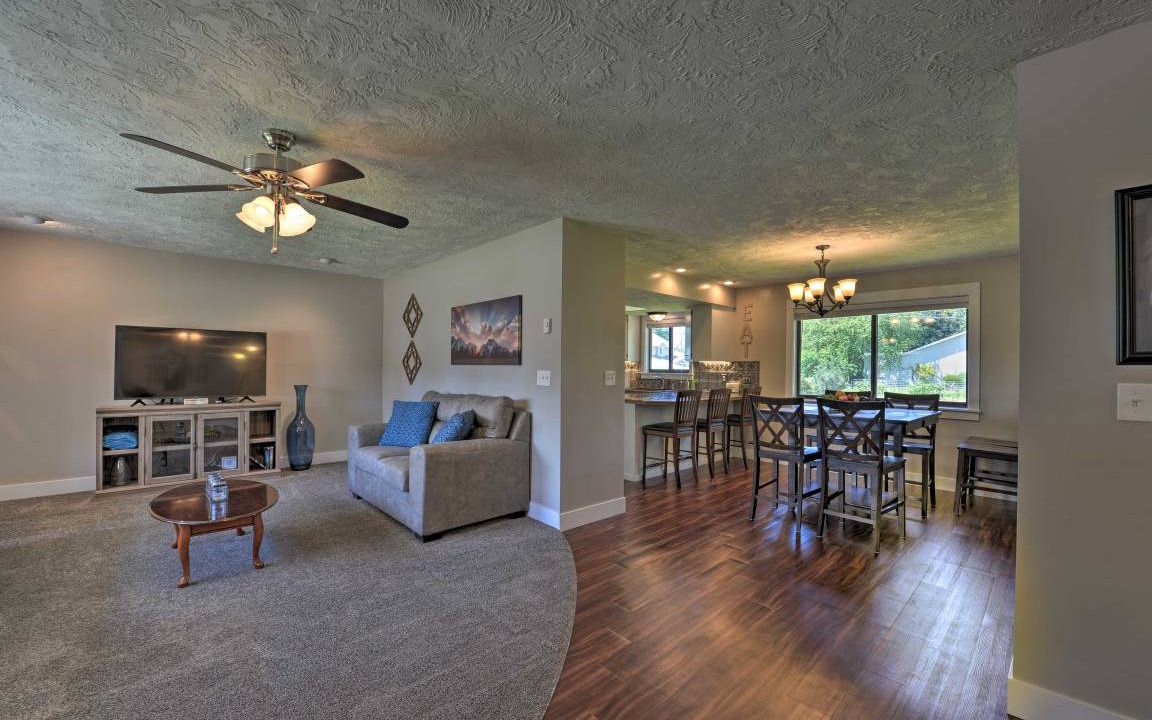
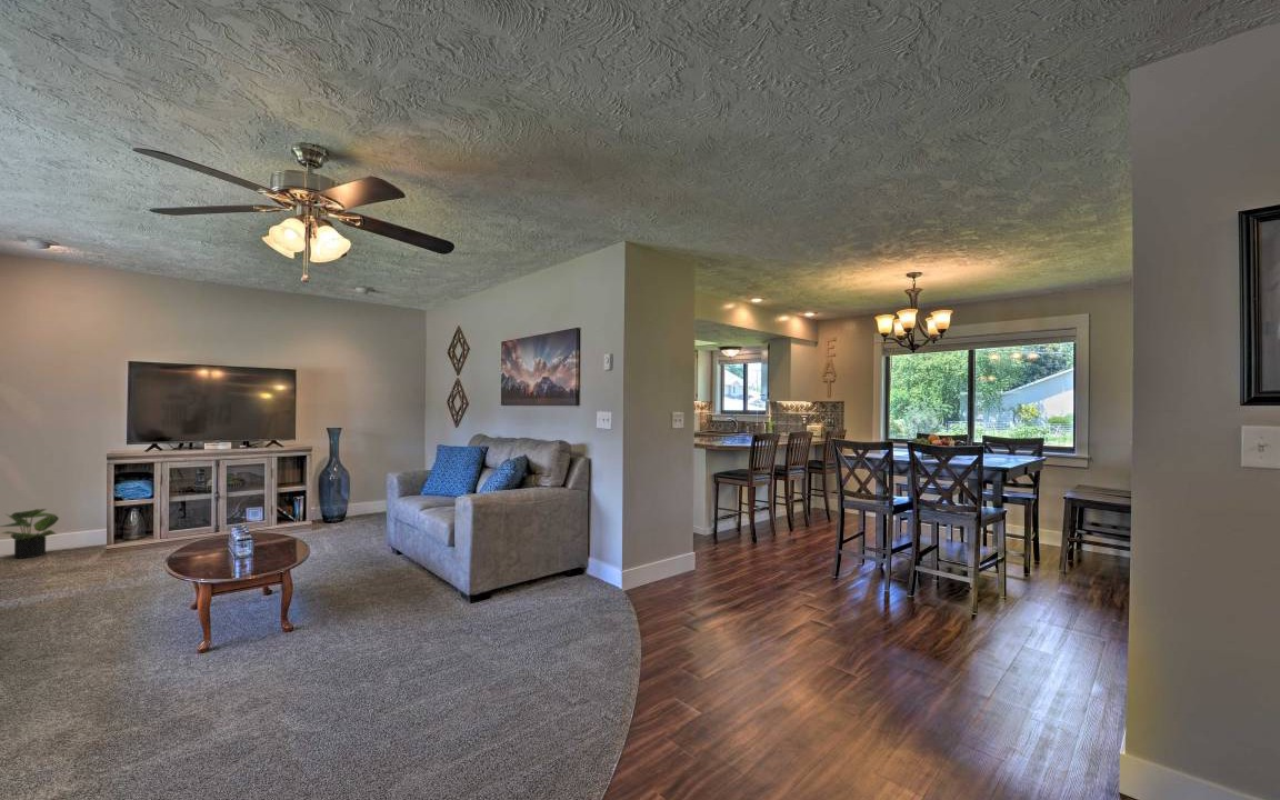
+ potted plant (24, 531)
